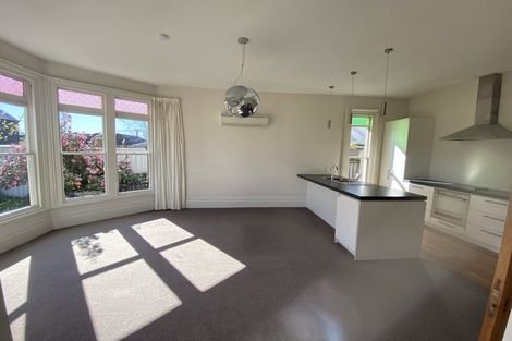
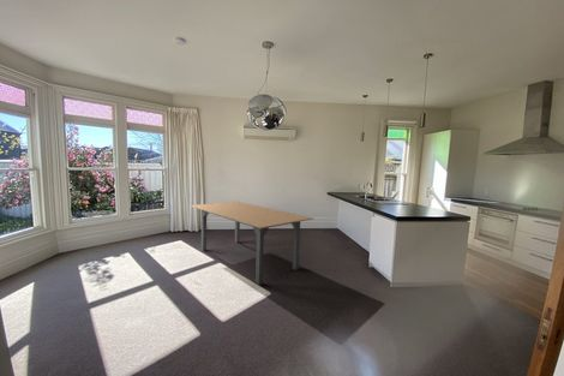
+ dining table (239, 234)
